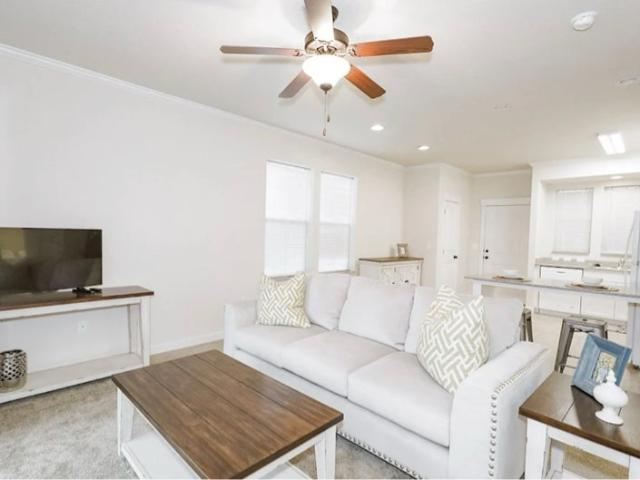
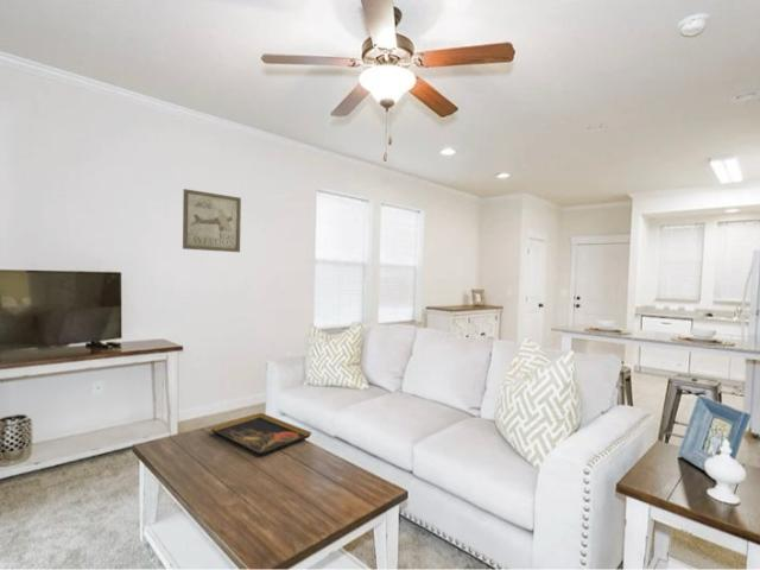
+ decorative tray (260, 432)
+ wall art (213, 222)
